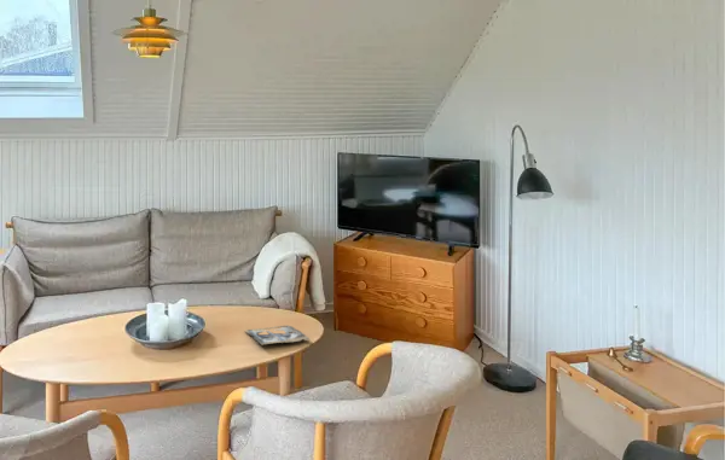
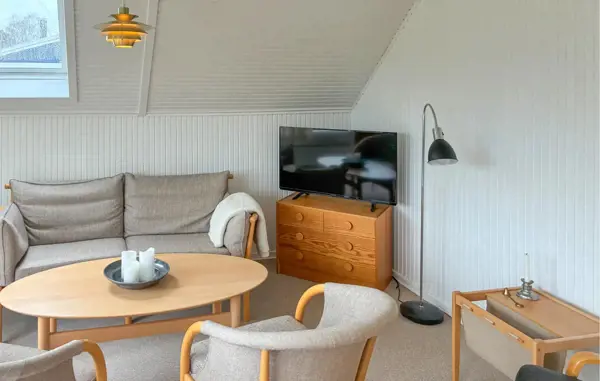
- magazine (277, 334)
